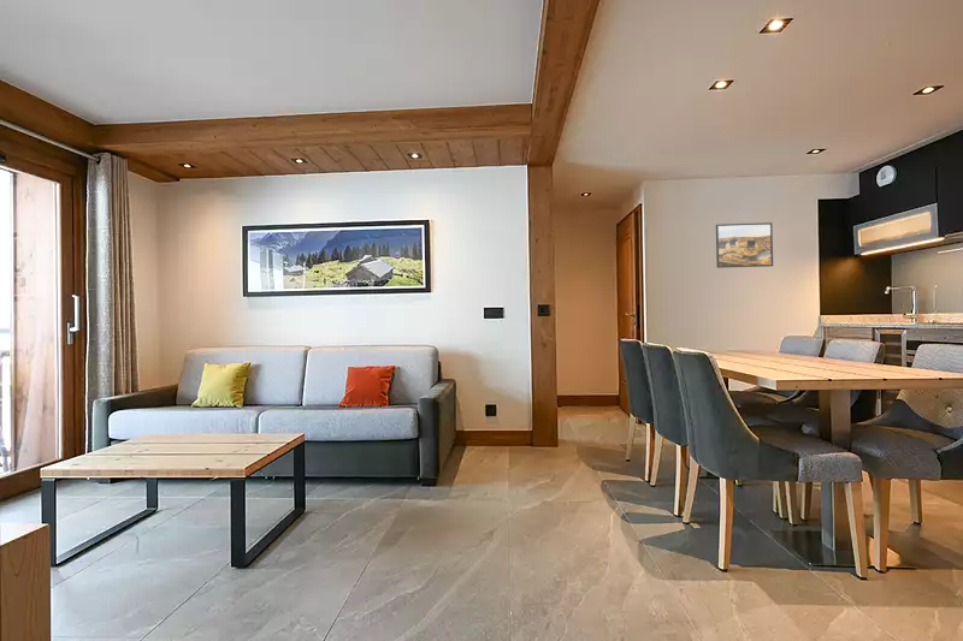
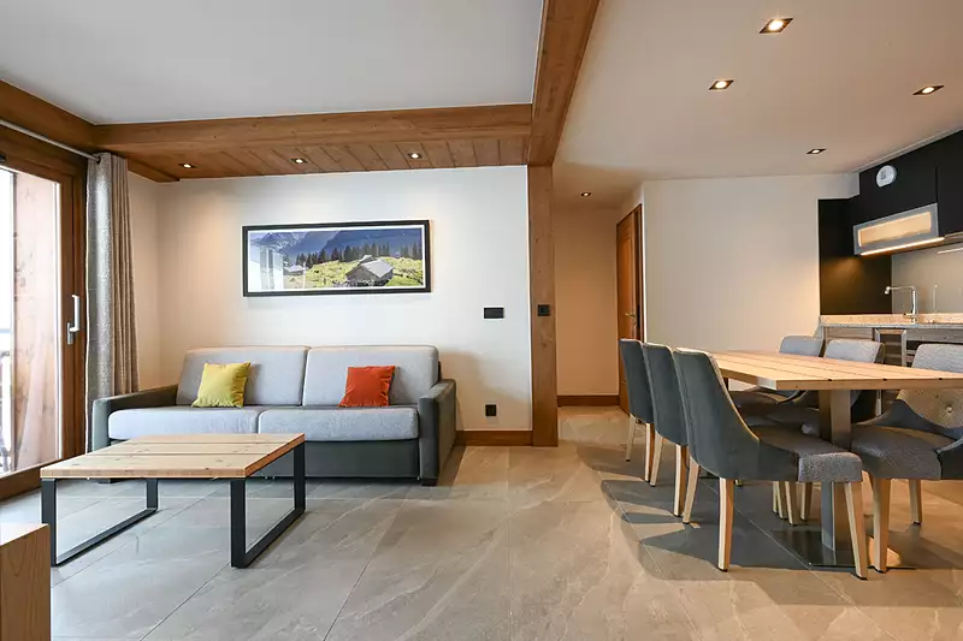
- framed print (744, 245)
